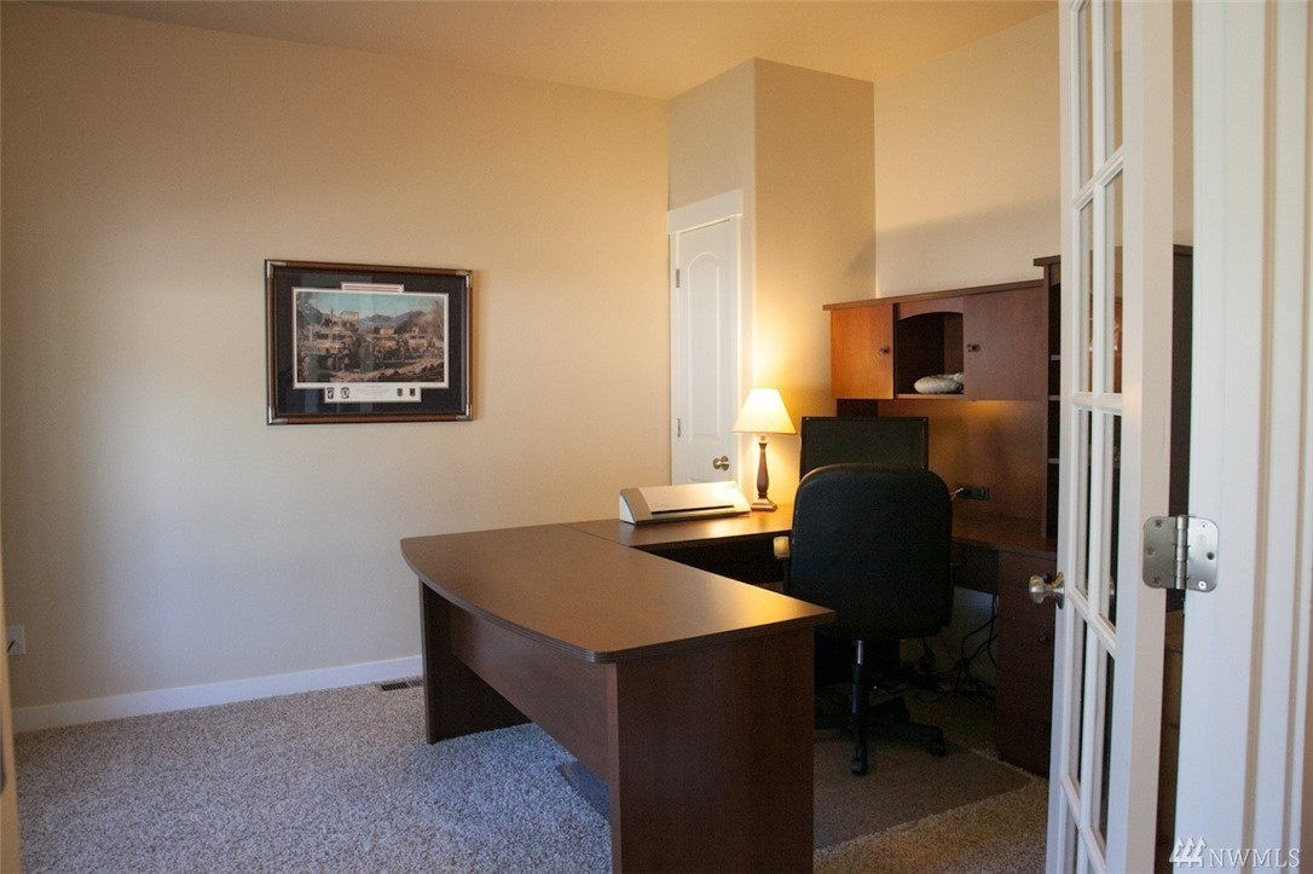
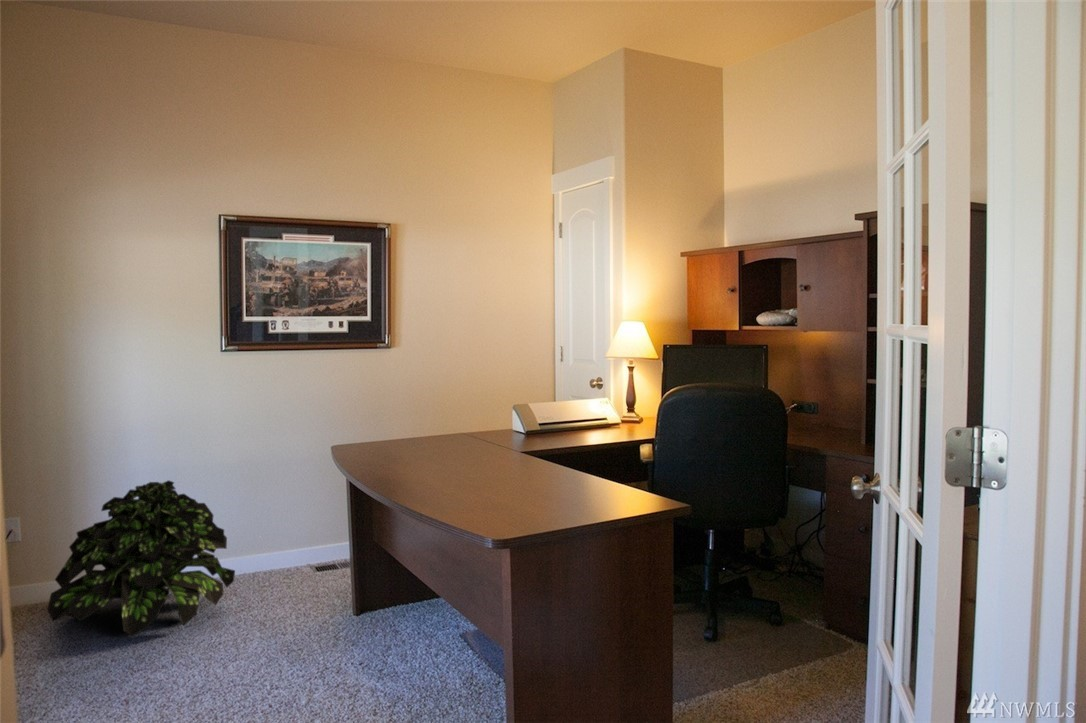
+ potted plant (144, 548)
